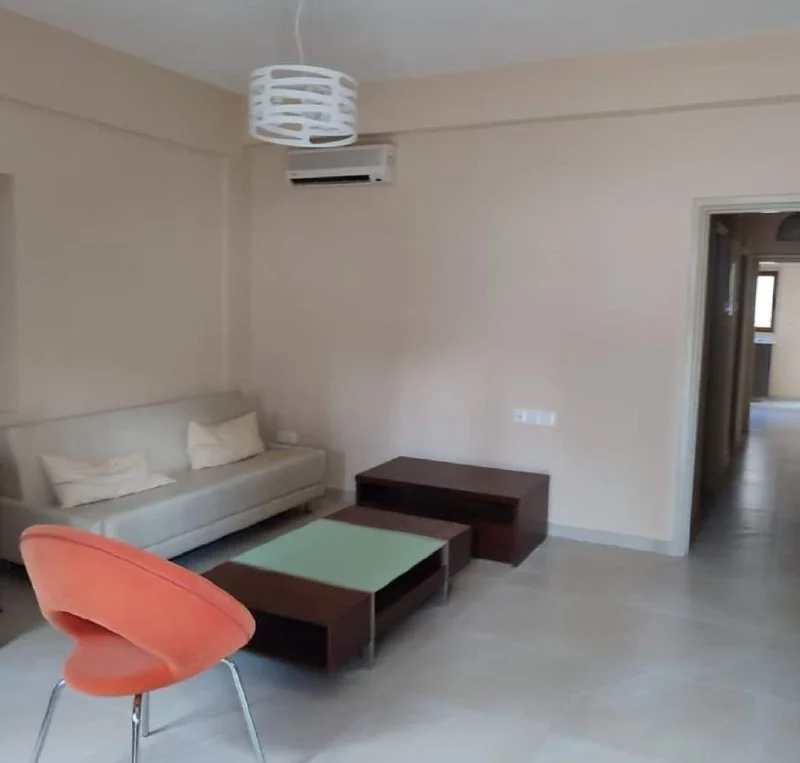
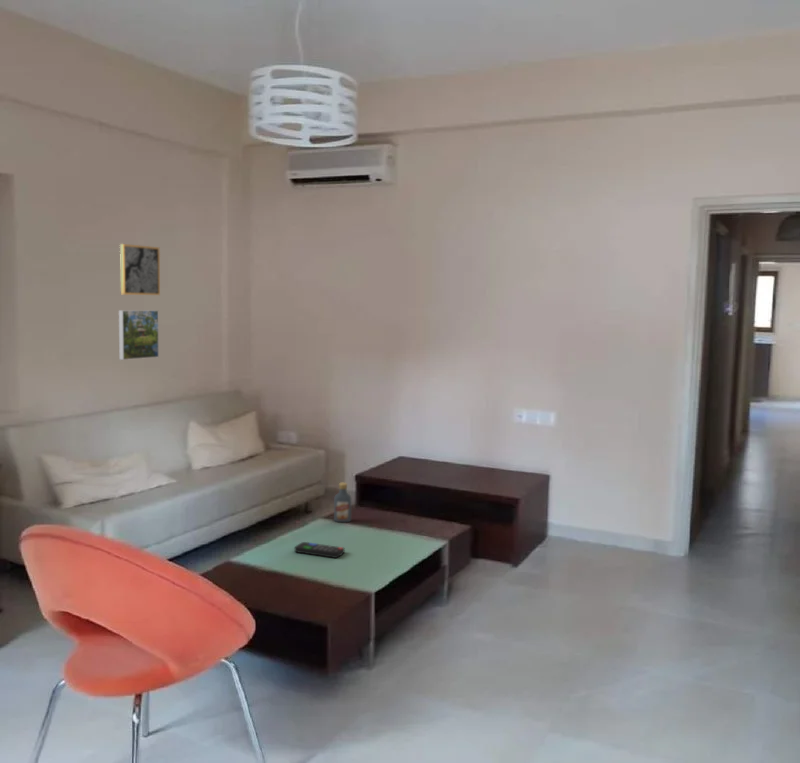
+ remote control (319, 549)
+ vodka (342, 502)
+ wall art (140, 270)
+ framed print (139, 334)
